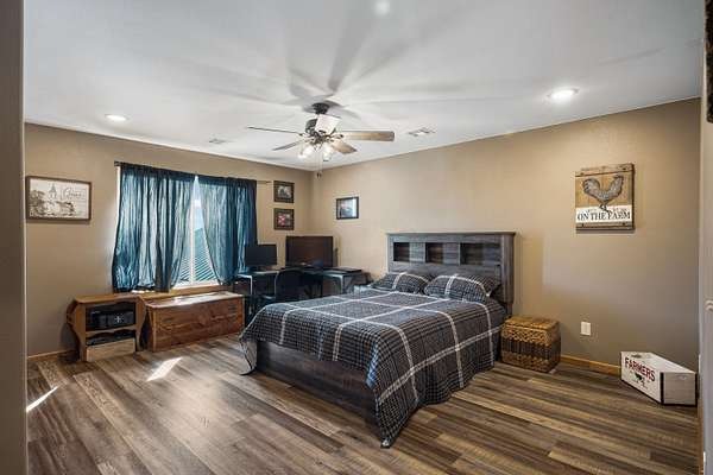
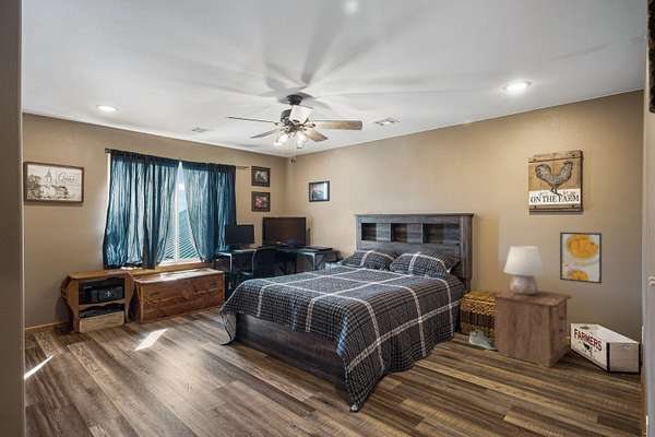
+ table lamp (524, 270)
+ sneaker (484, 338)
+ nightstand (533, 323)
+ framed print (580, 257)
